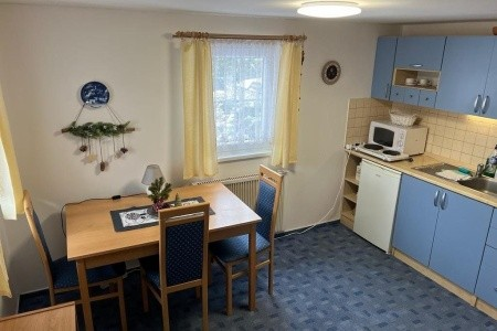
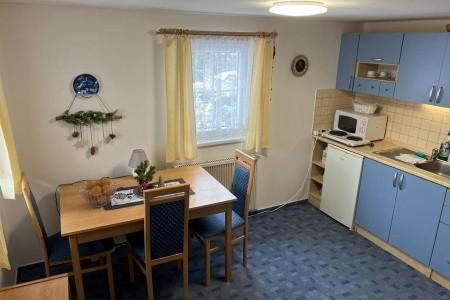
+ fruit basket (98, 191)
